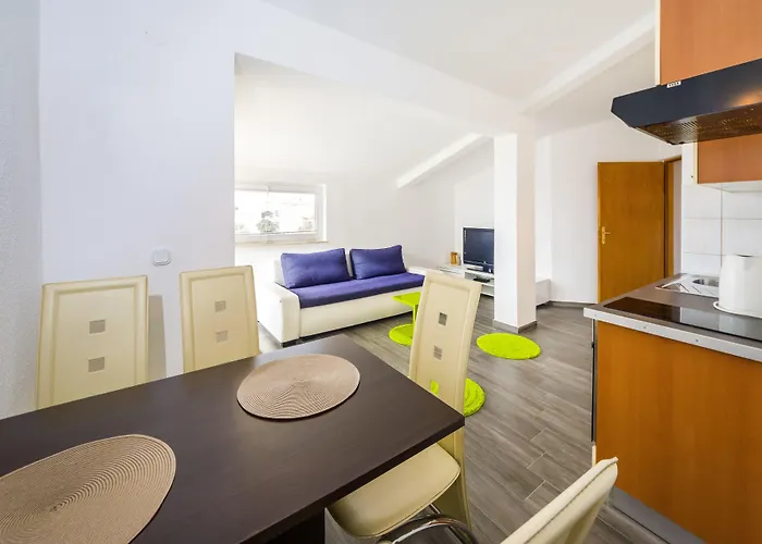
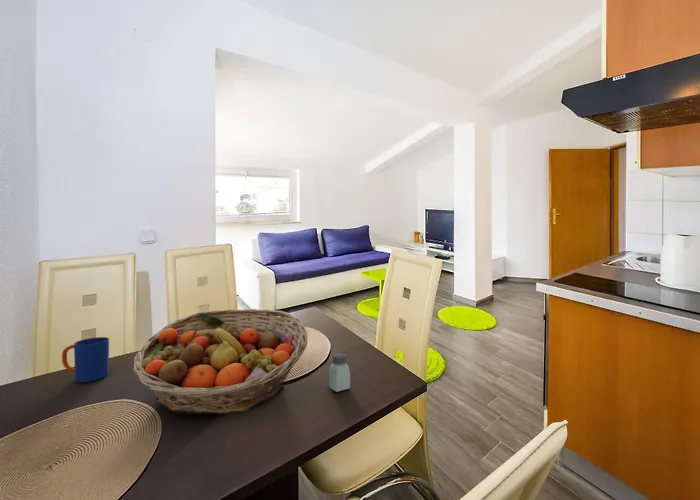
+ mug (85, 359)
+ fruit basket (226, 354)
+ saltshaker (339, 371)
